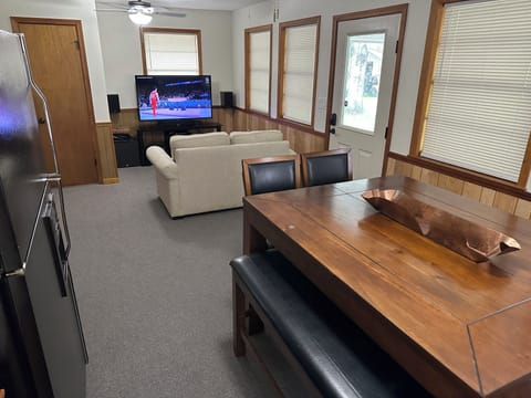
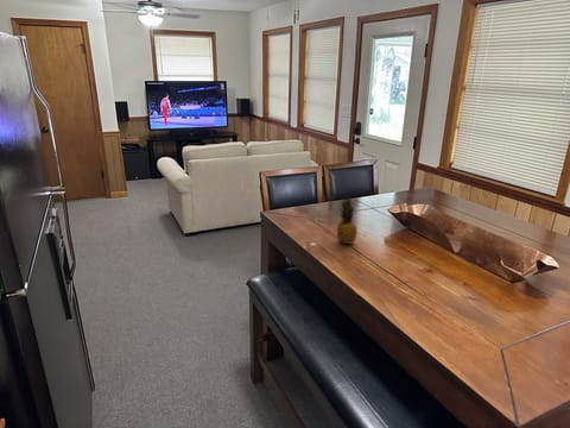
+ fruit (347, 219)
